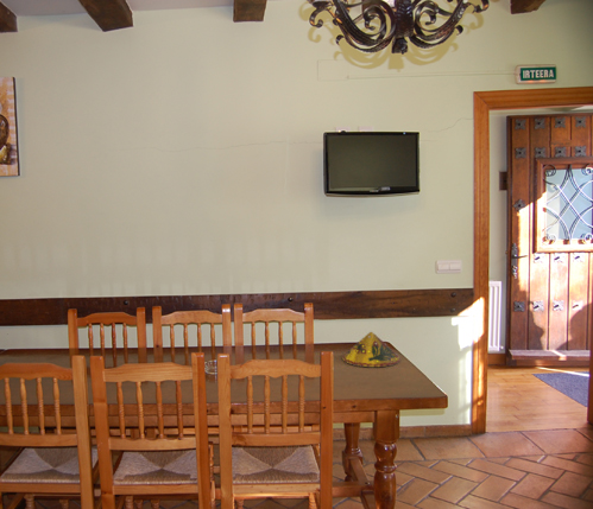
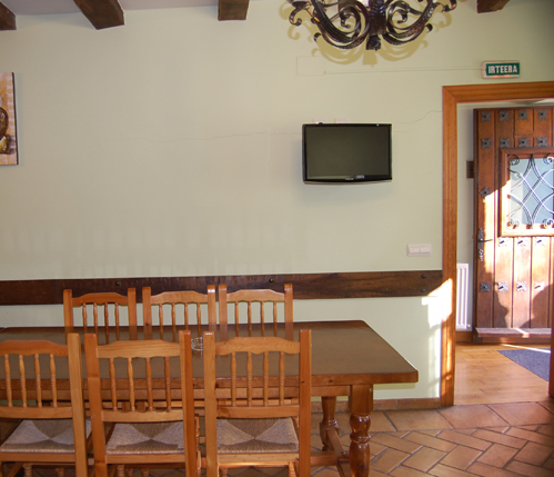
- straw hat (371, 344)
